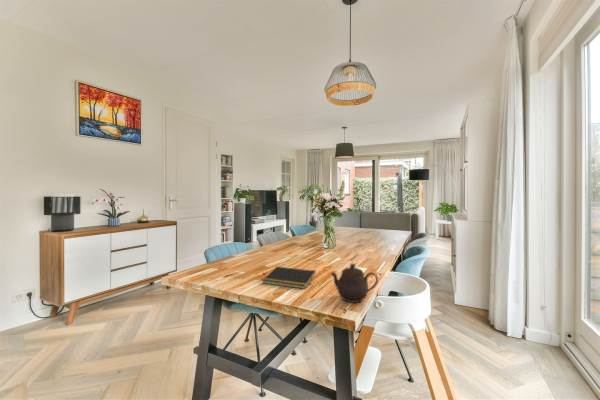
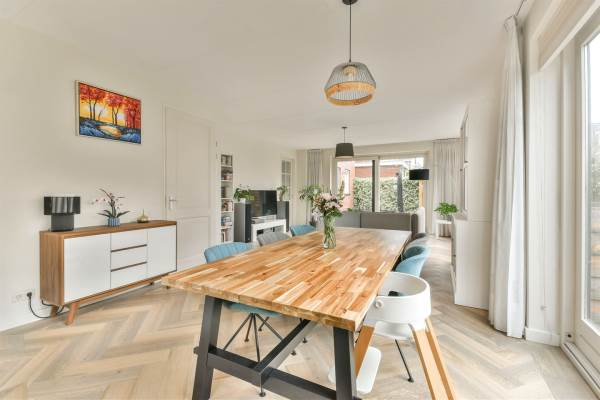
- notepad (289, 276)
- teapot (354, 281)
